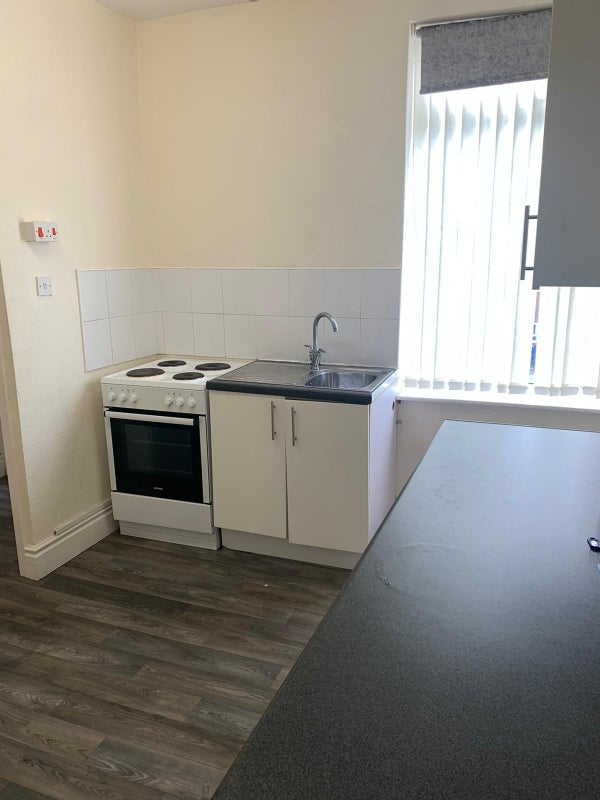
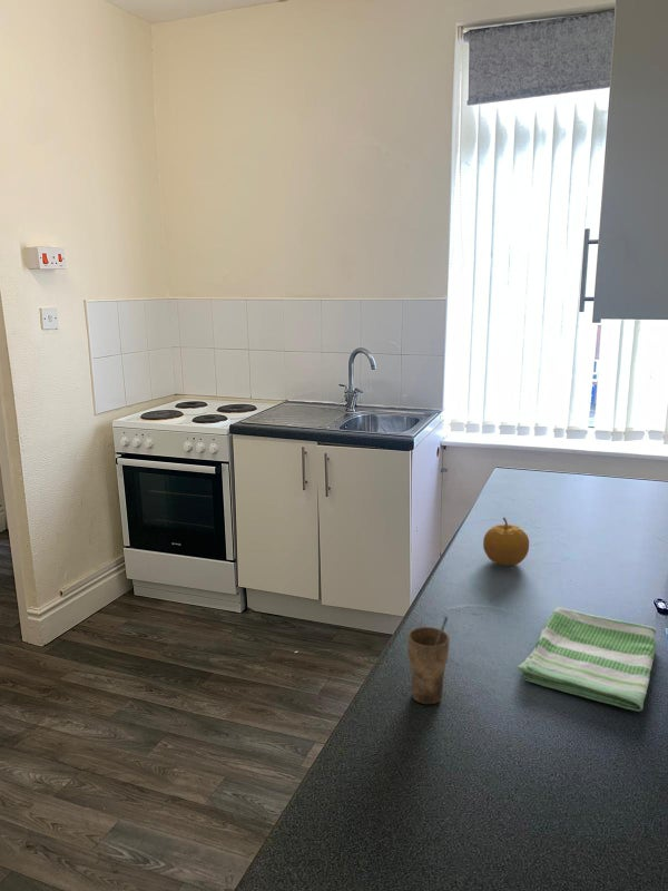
+ dish towel (591, 652)
+ cup (428, 658)
+ fruit (505, 539)
